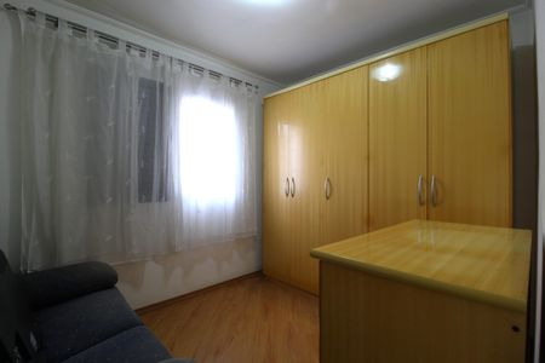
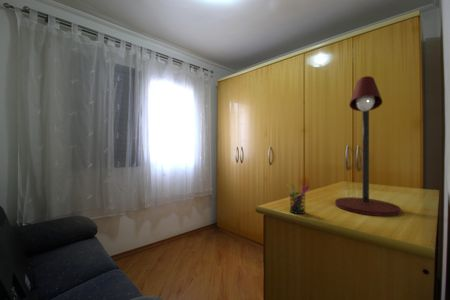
+ desk lamp (365, 144)
+ pen holder (297, 196)
